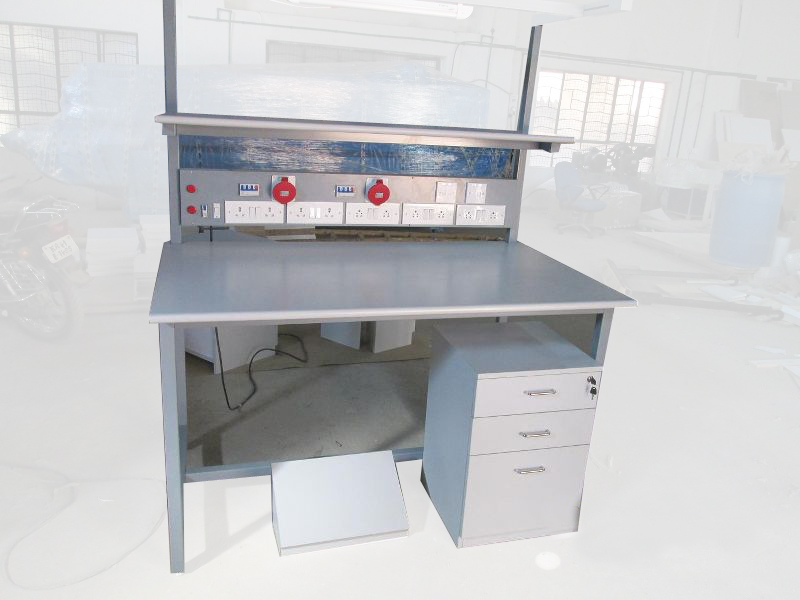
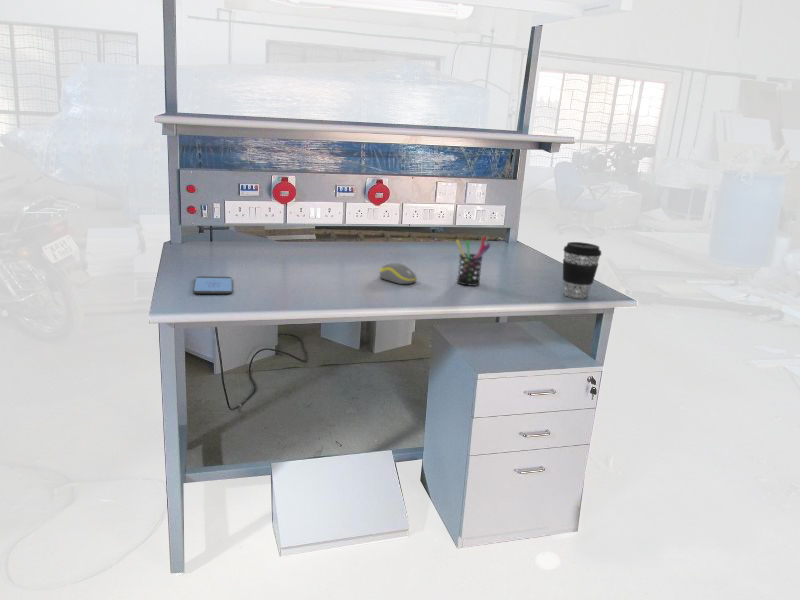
+ computer mouse (398, 272)
+ smartphone (213, 284)
+ coffee cup (579, 270)
+ pen holder (471, 259)
